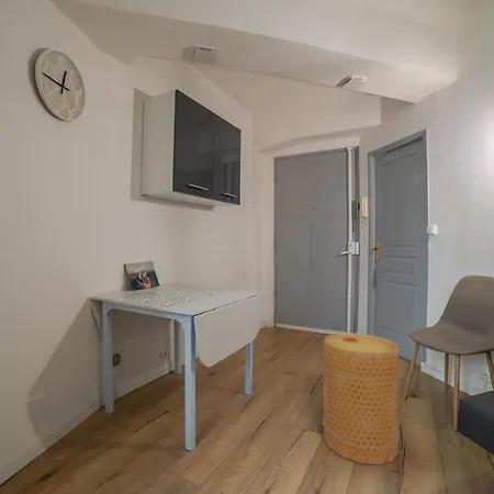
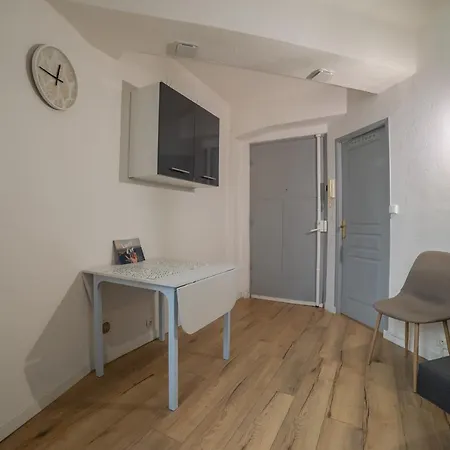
- basket (359, 391)
